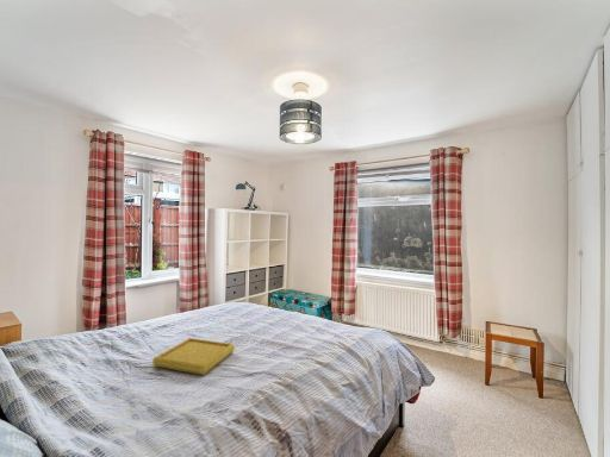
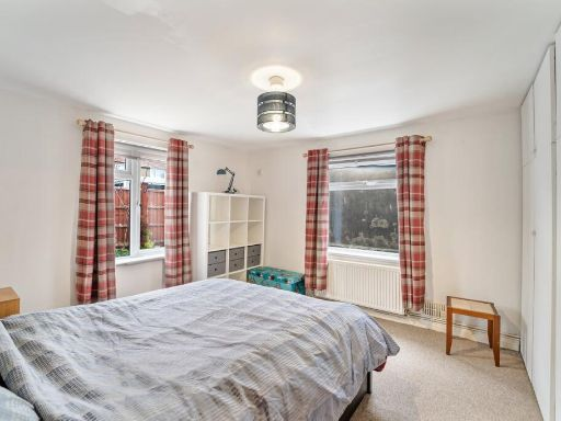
- serving tray (195, 353)
